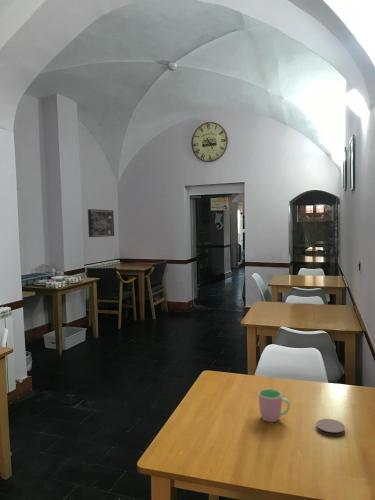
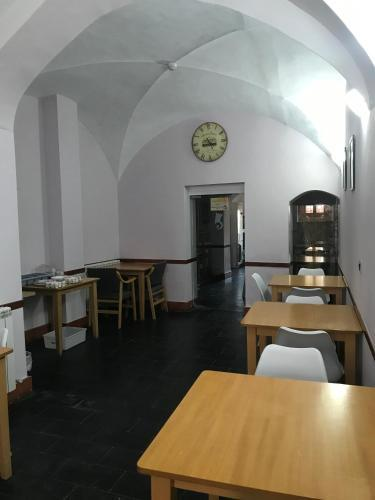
- cup (274, 406)
- wall art (101, 223)
- coaster (330, 427)
